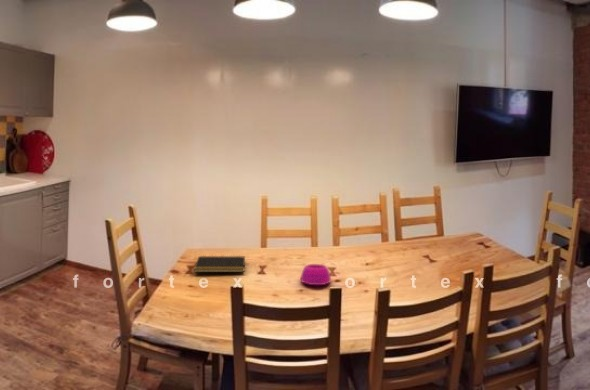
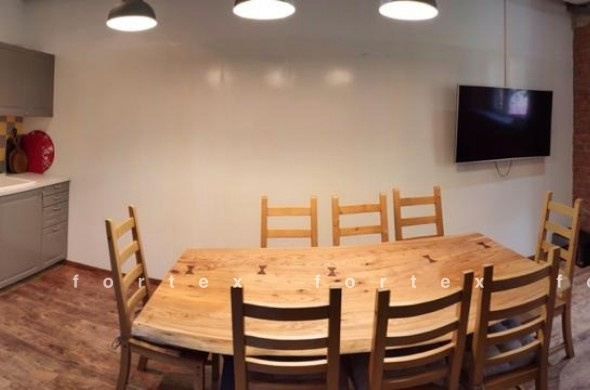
- bowl (314, 273)
- notepad (220, 263)
